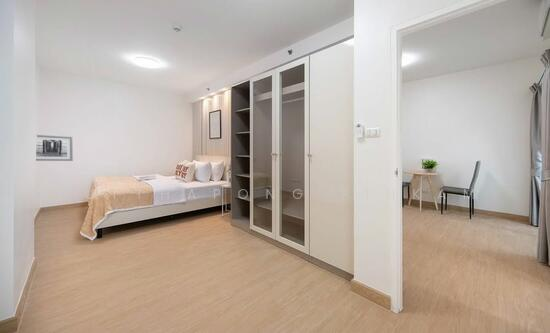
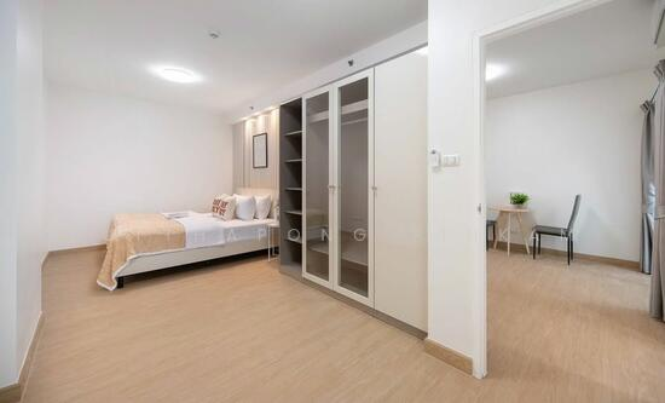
- wall art (52, 148)
